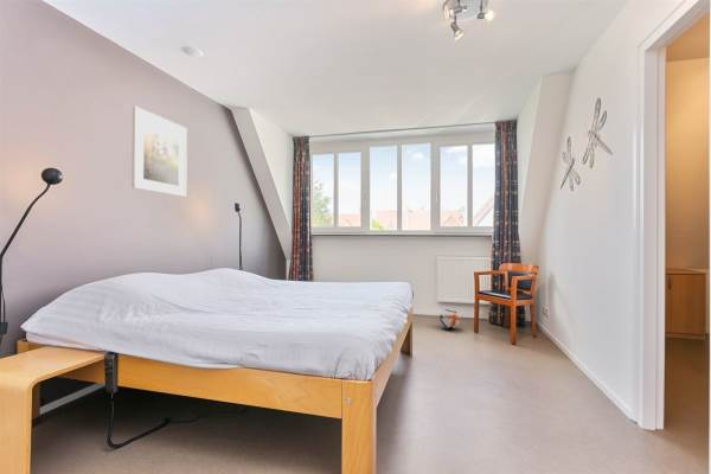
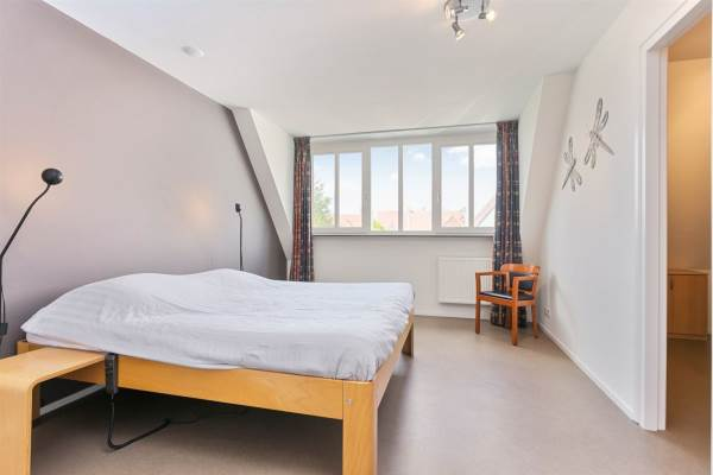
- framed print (161, 155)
- ball (449, 319)
